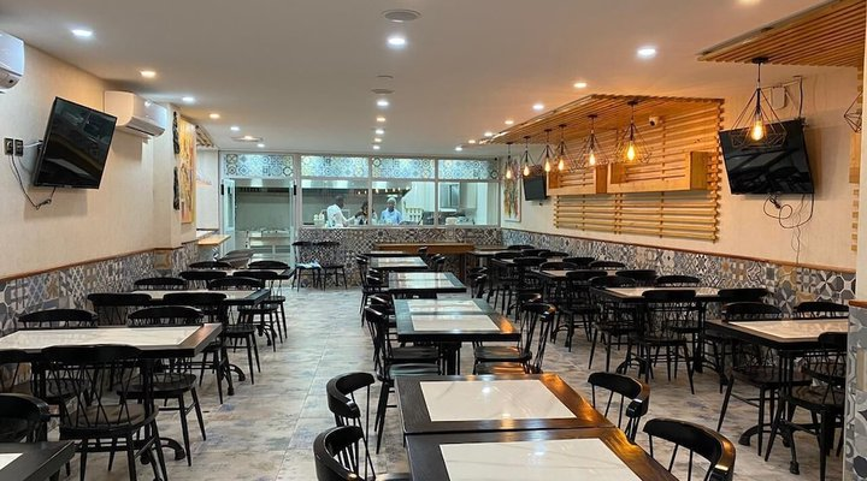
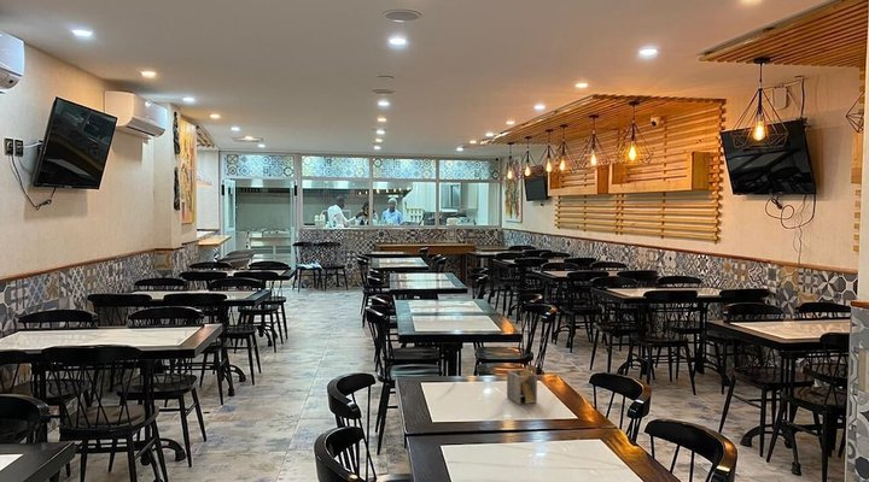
+ napkin holder (521, 381)
